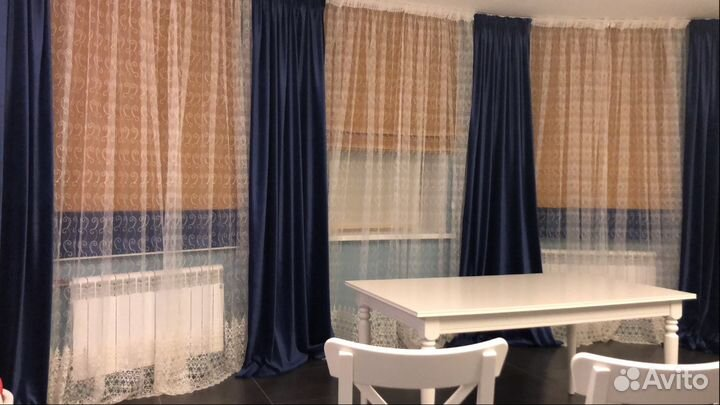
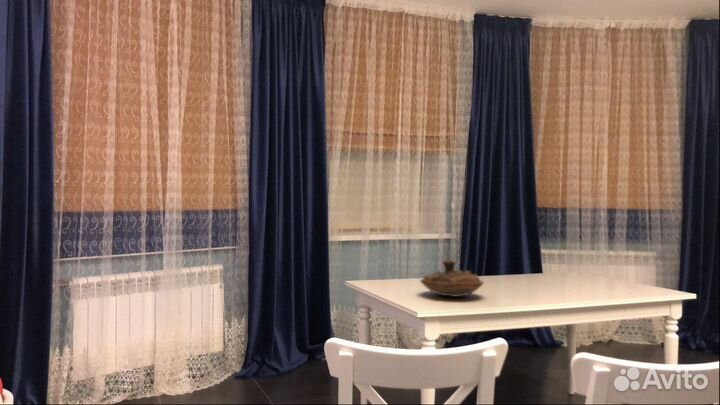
+ decorative bowl (451, 278)
